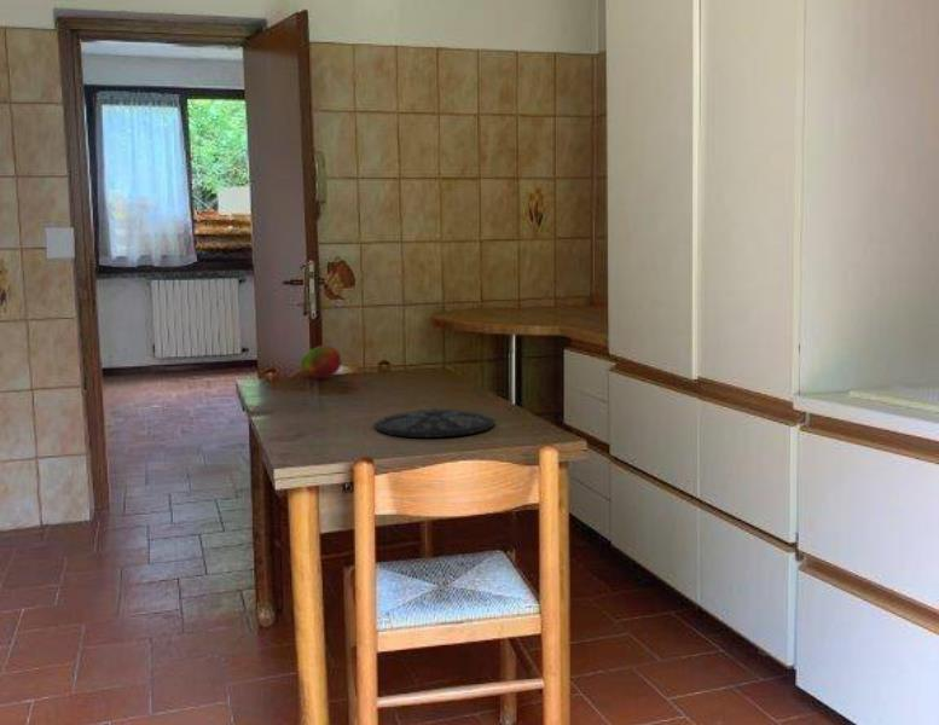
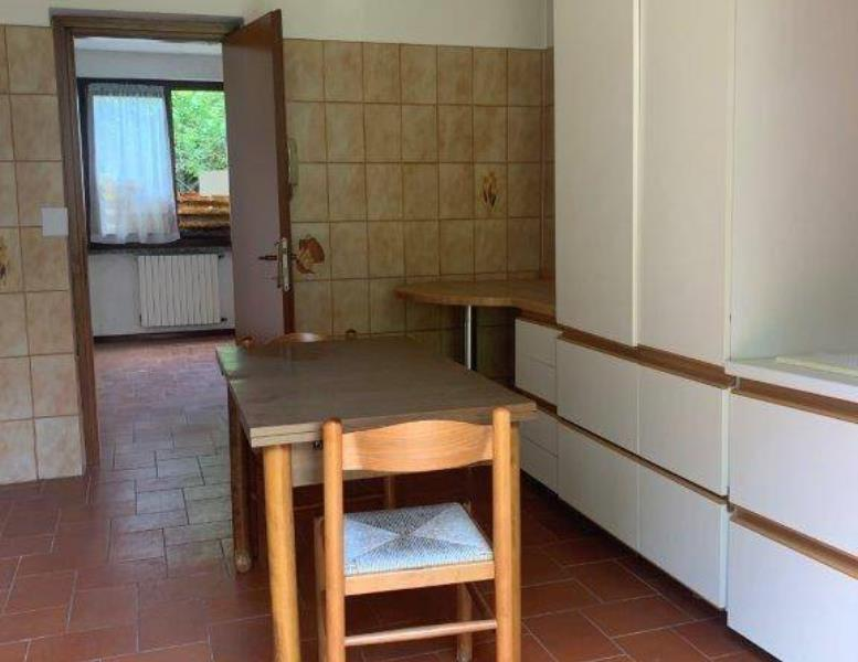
- plate (434, 417)
- fruit (320, 361)
